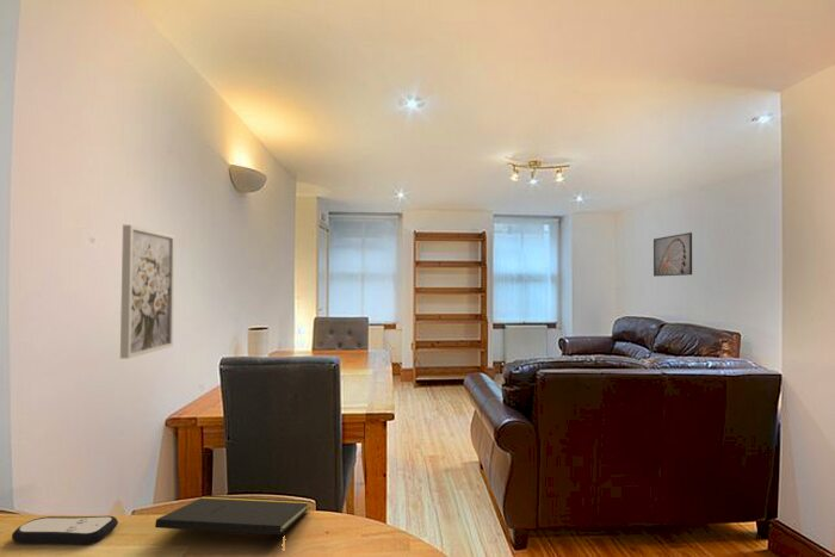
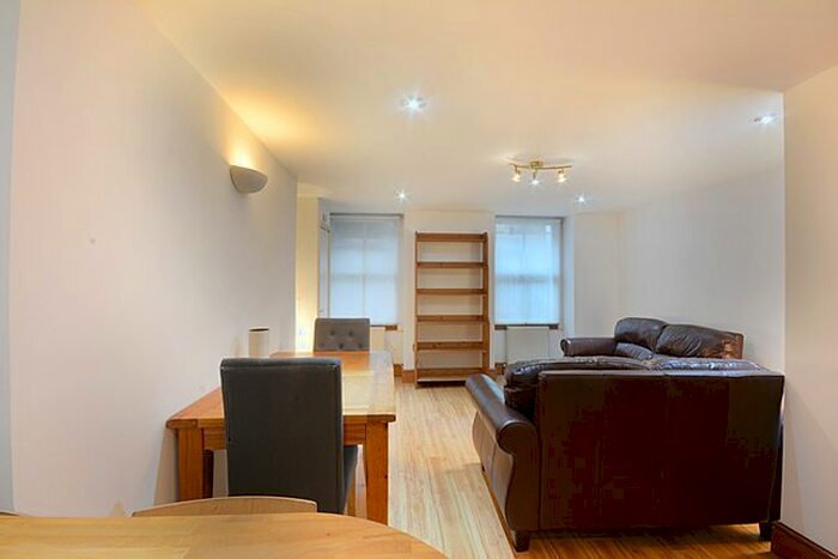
- notepad (239, 513)
- wall art (149, 291)
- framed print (672, 255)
- remote control (64, 528)
